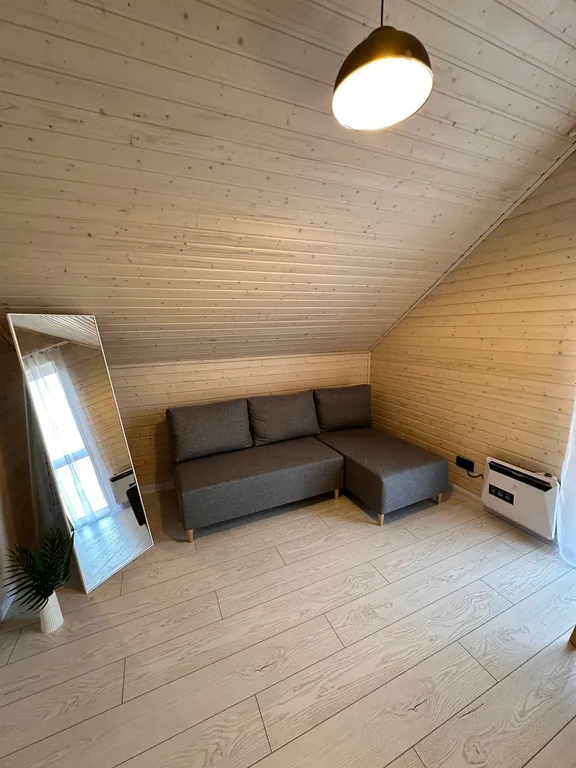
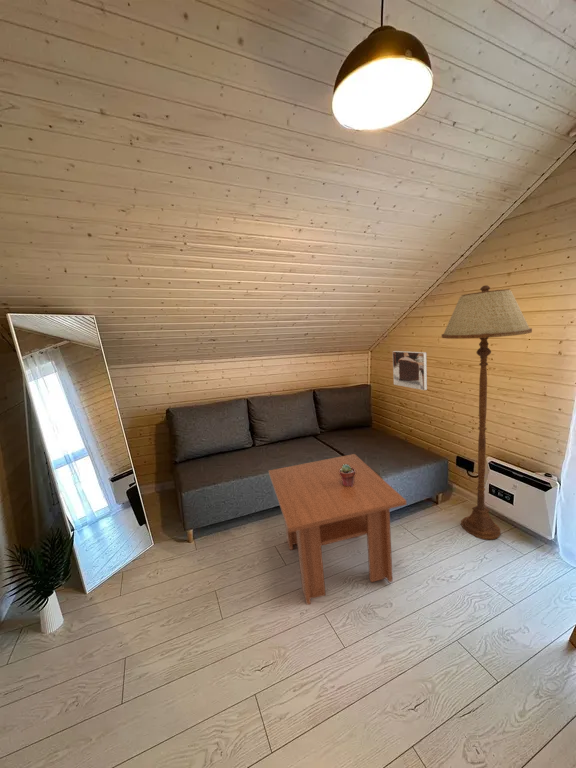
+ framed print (408, 369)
+ floor lamp (482, 416)
+ coffee table (331, 522)
+ potted succulent (347, 473)
